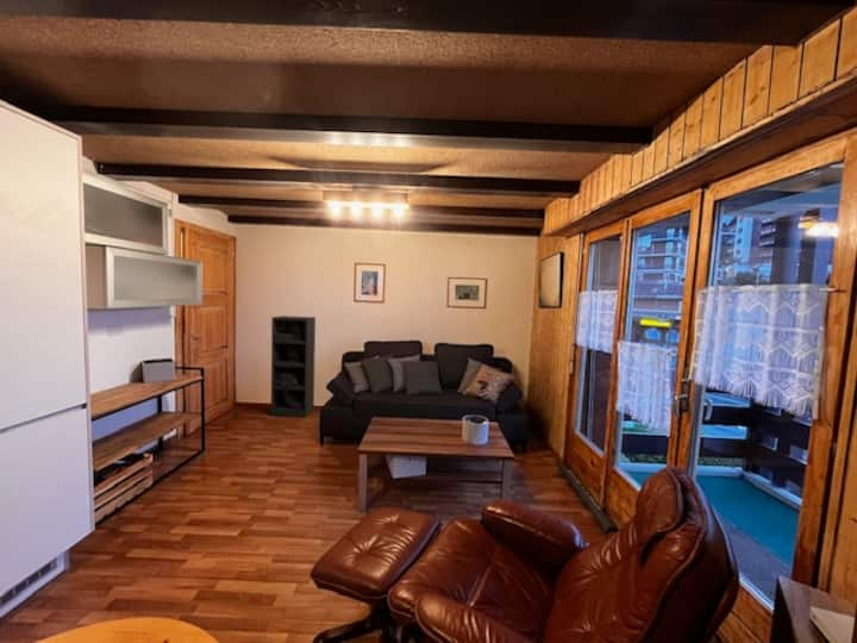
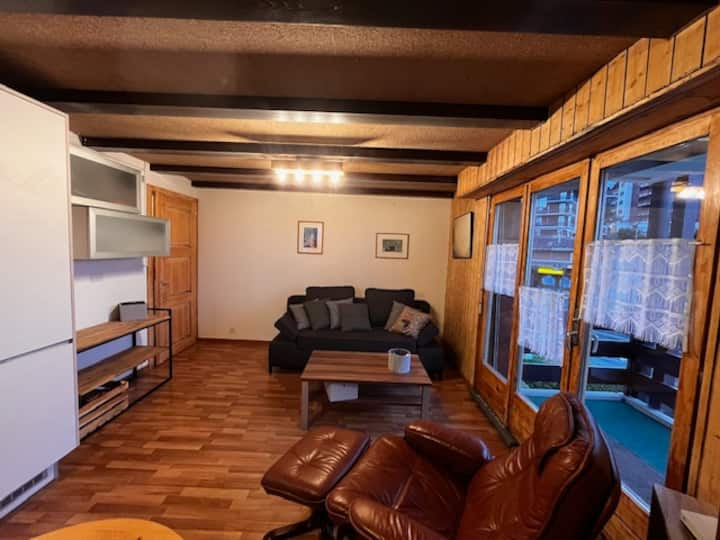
- shelving unit (293, 364)
